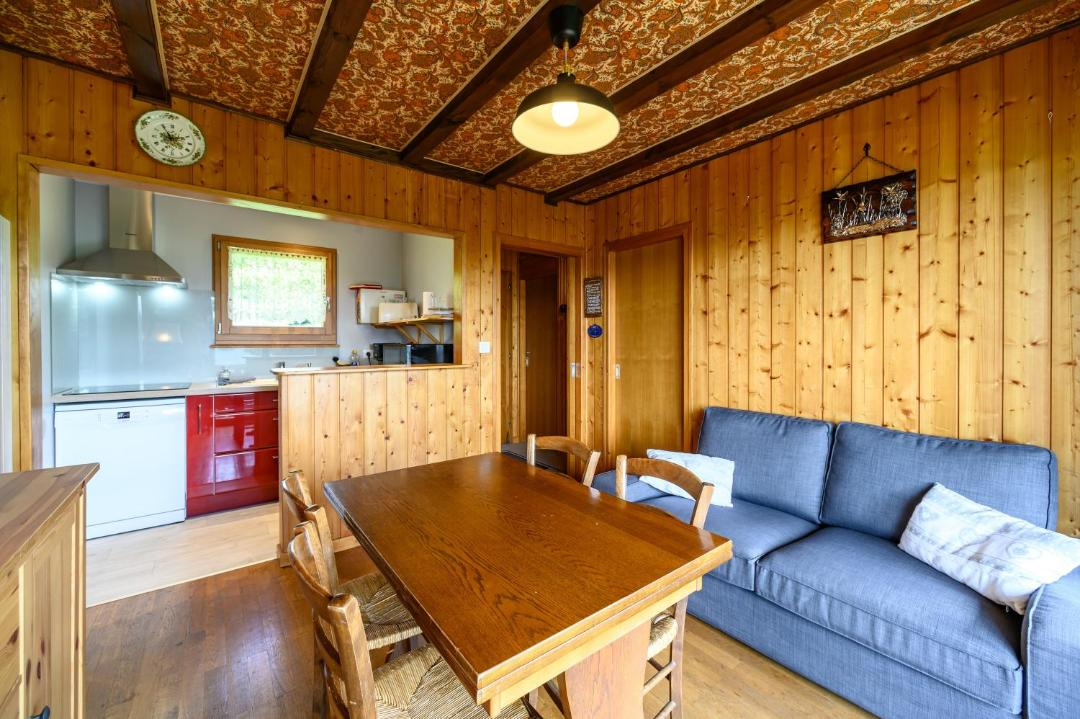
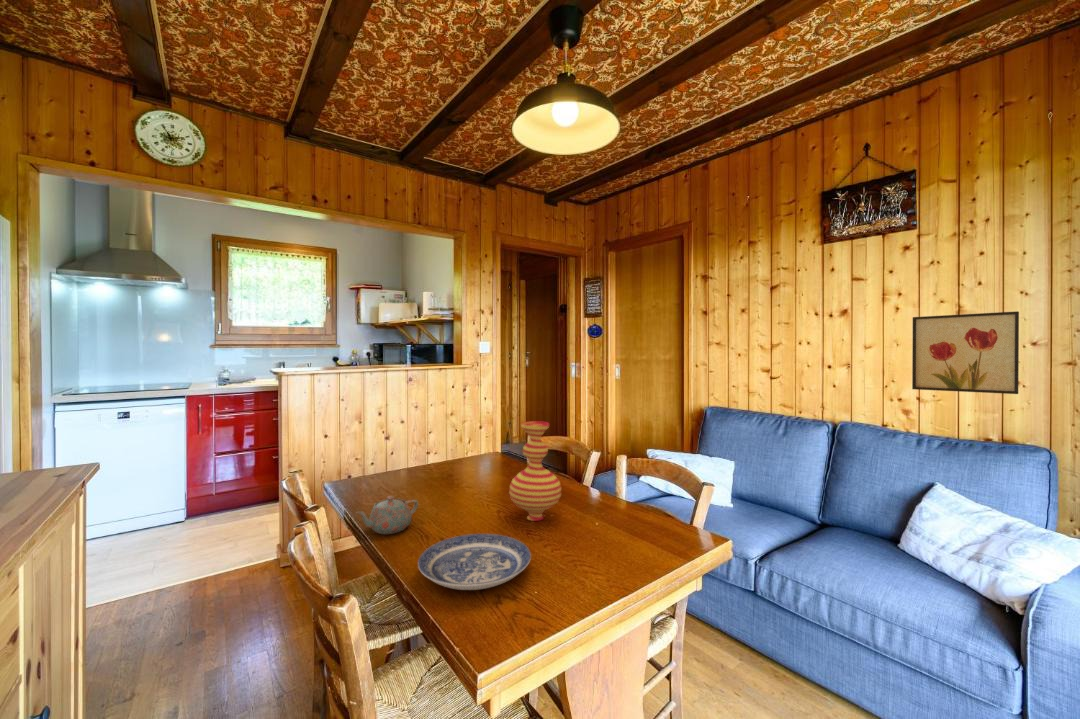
+ vase (535, 470)
+ teapot (388, 513)
+ plate (475, 564)
+ wall art (962, 353)
